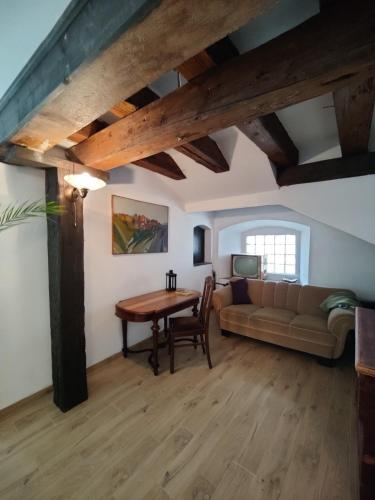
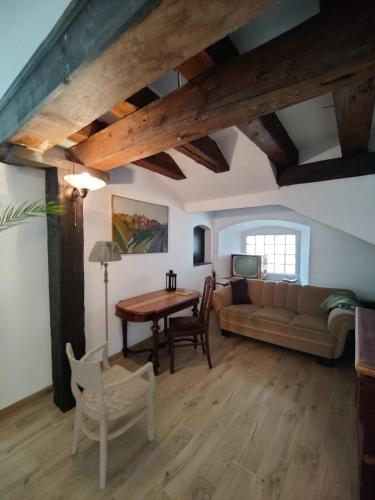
+ floor lamp (106, 309)
+ armchair (107, 395)
